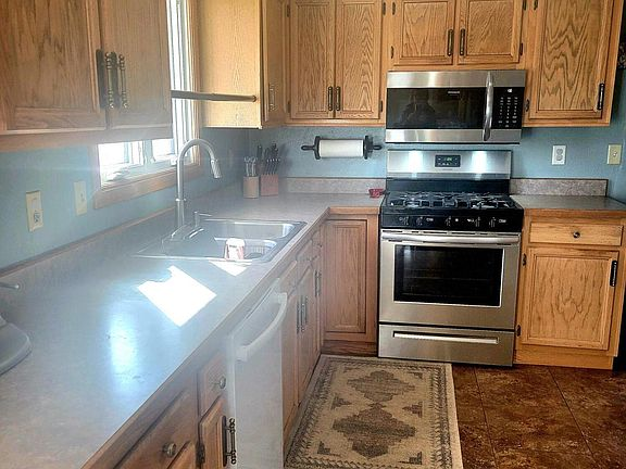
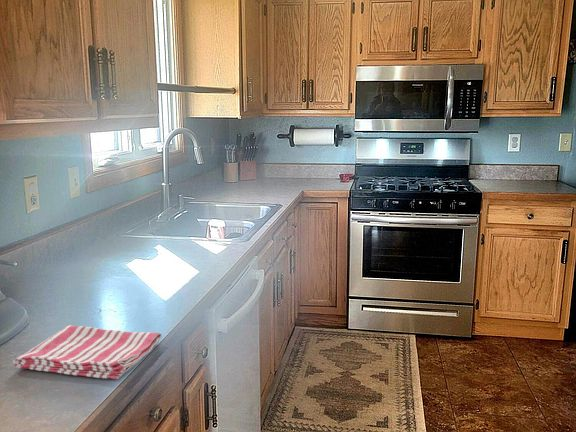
+ dish towel (90, 347)
